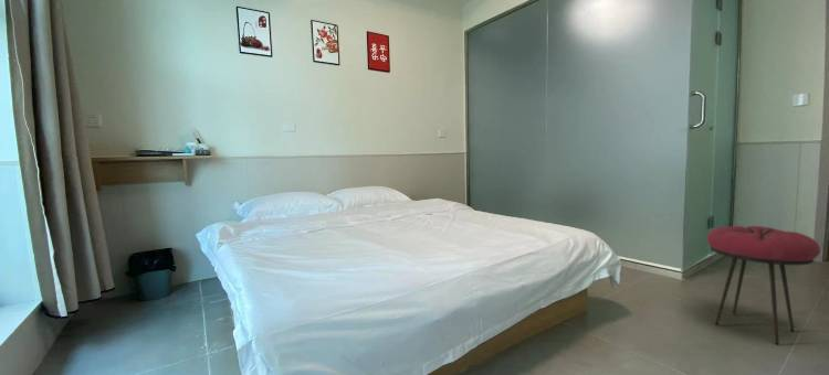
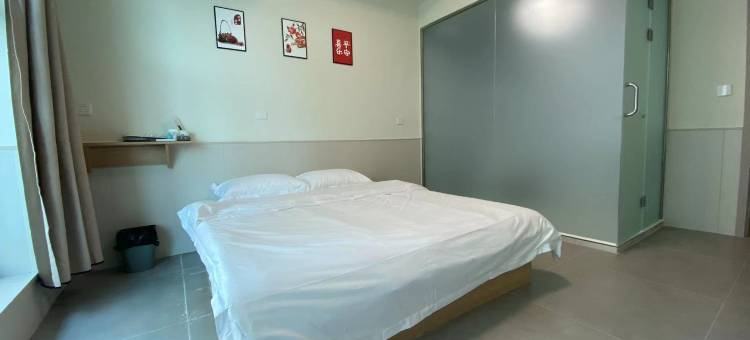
- stool (743, 276)
